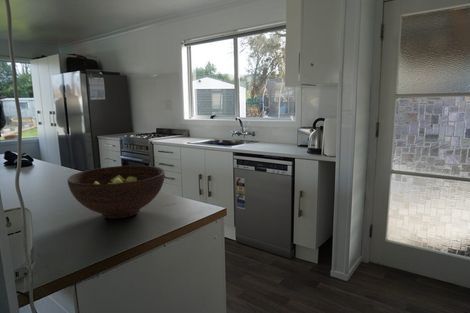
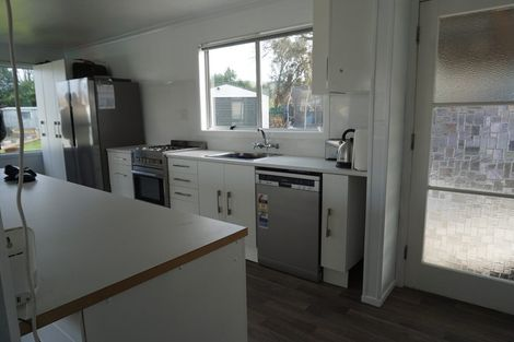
- fruit bowl (120, 193)
